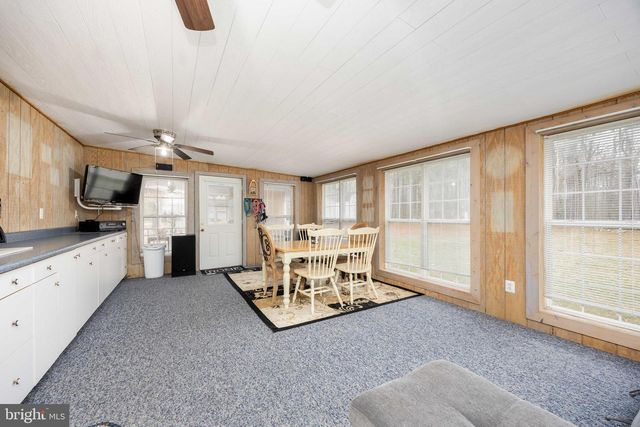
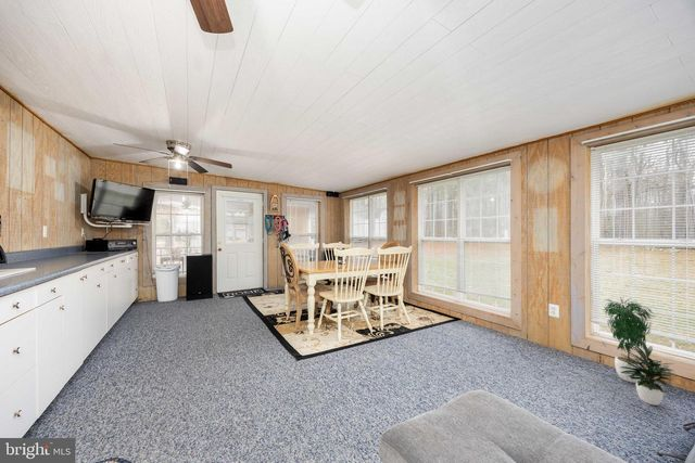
+ potted plant (635, 344)
